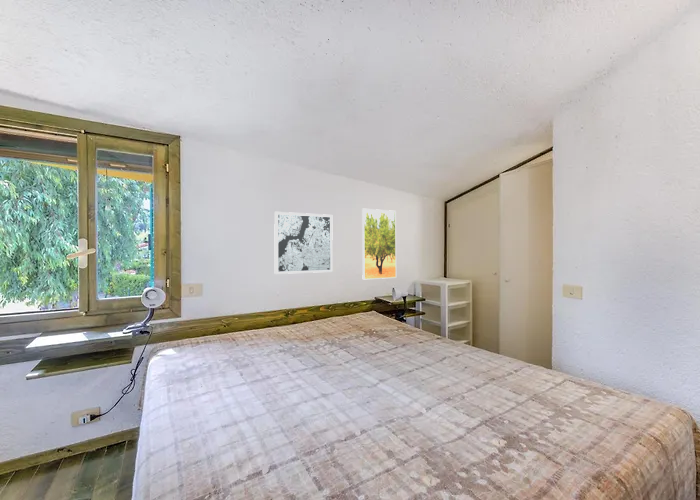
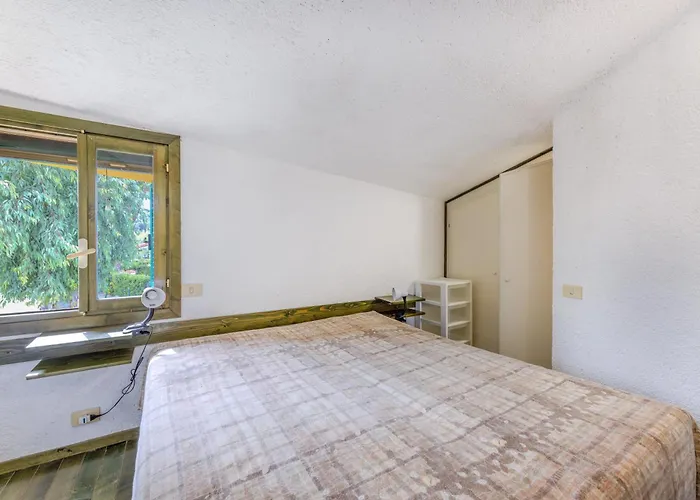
- wall art (304, 243)
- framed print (379, 244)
